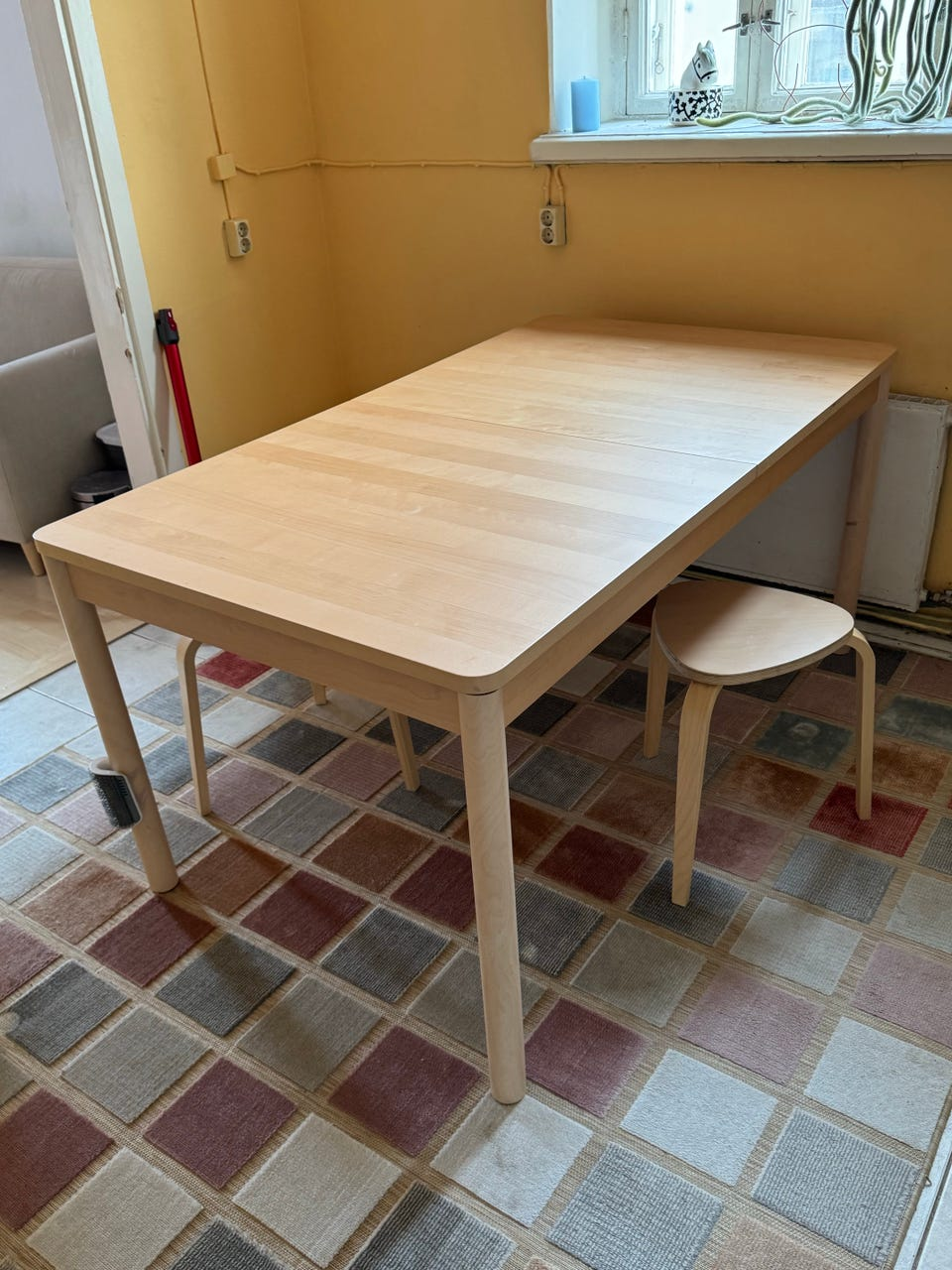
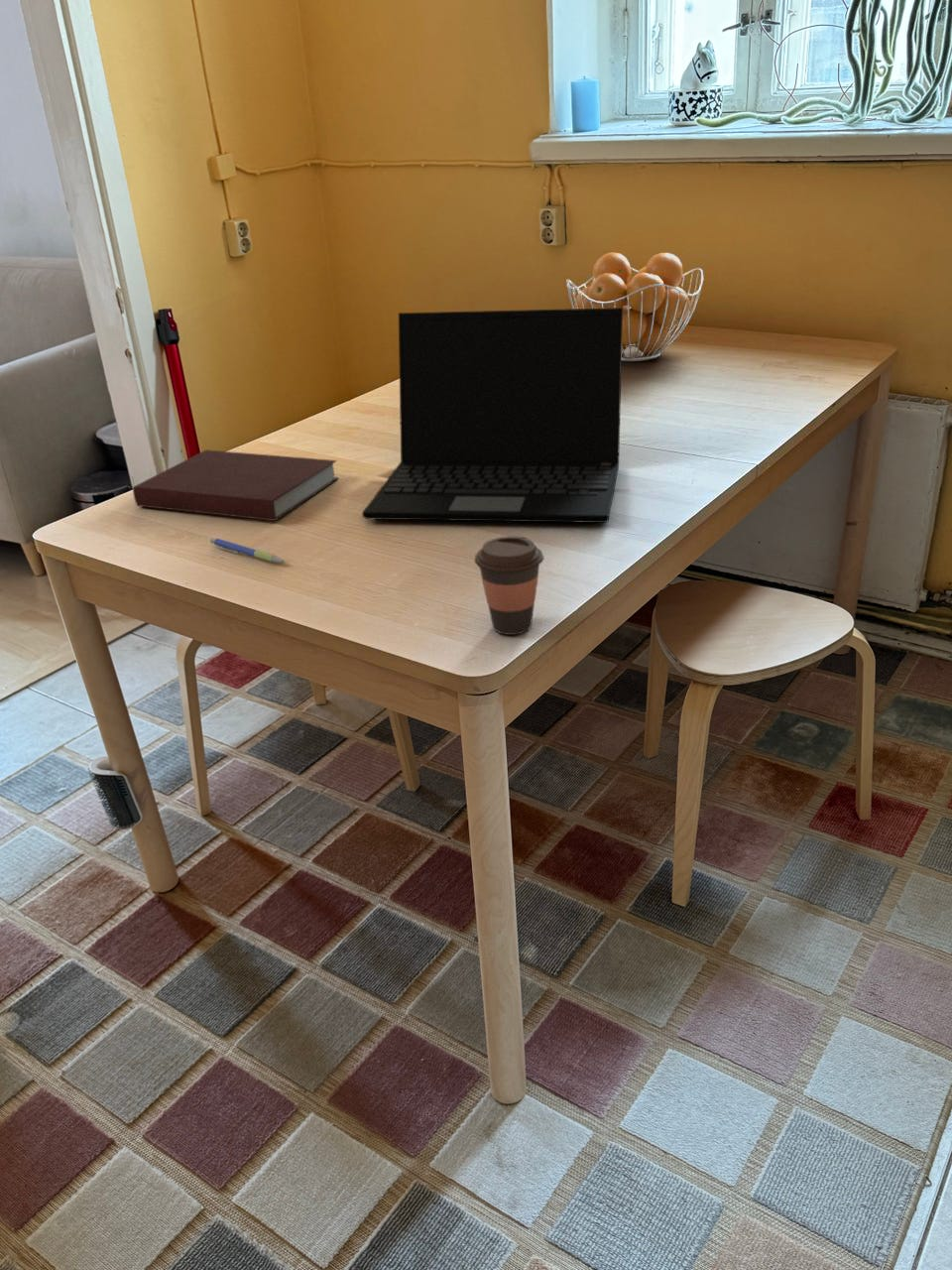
+ notebook (237, 482)
+ pen (247, 551)
+ fruit basket (634, 305)
+ coffee cup (510, 586)
+ laptop (496, 410)
